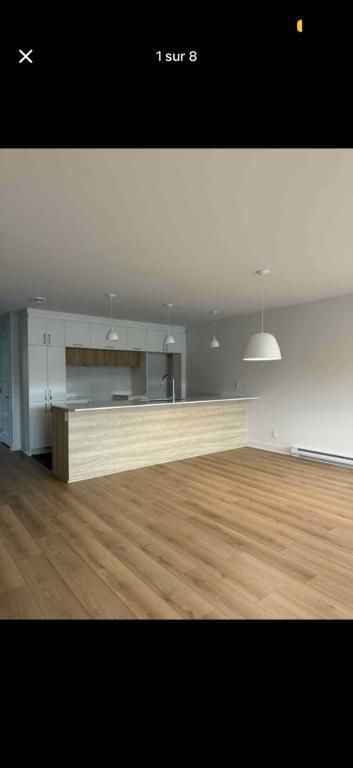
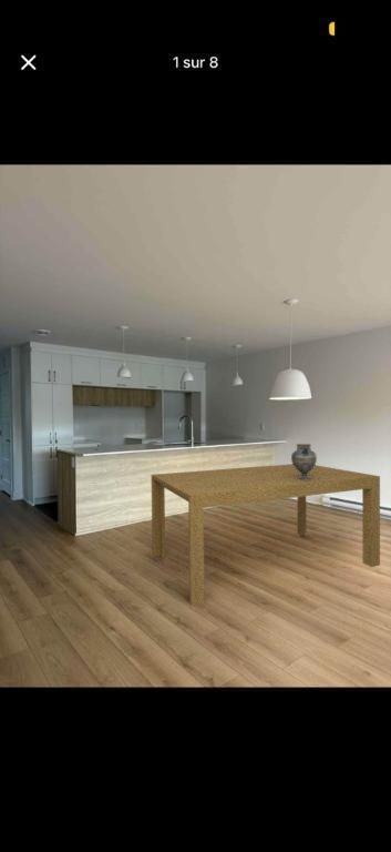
+ ceramic jug (303, 460)
+ dining table (261, 500)
